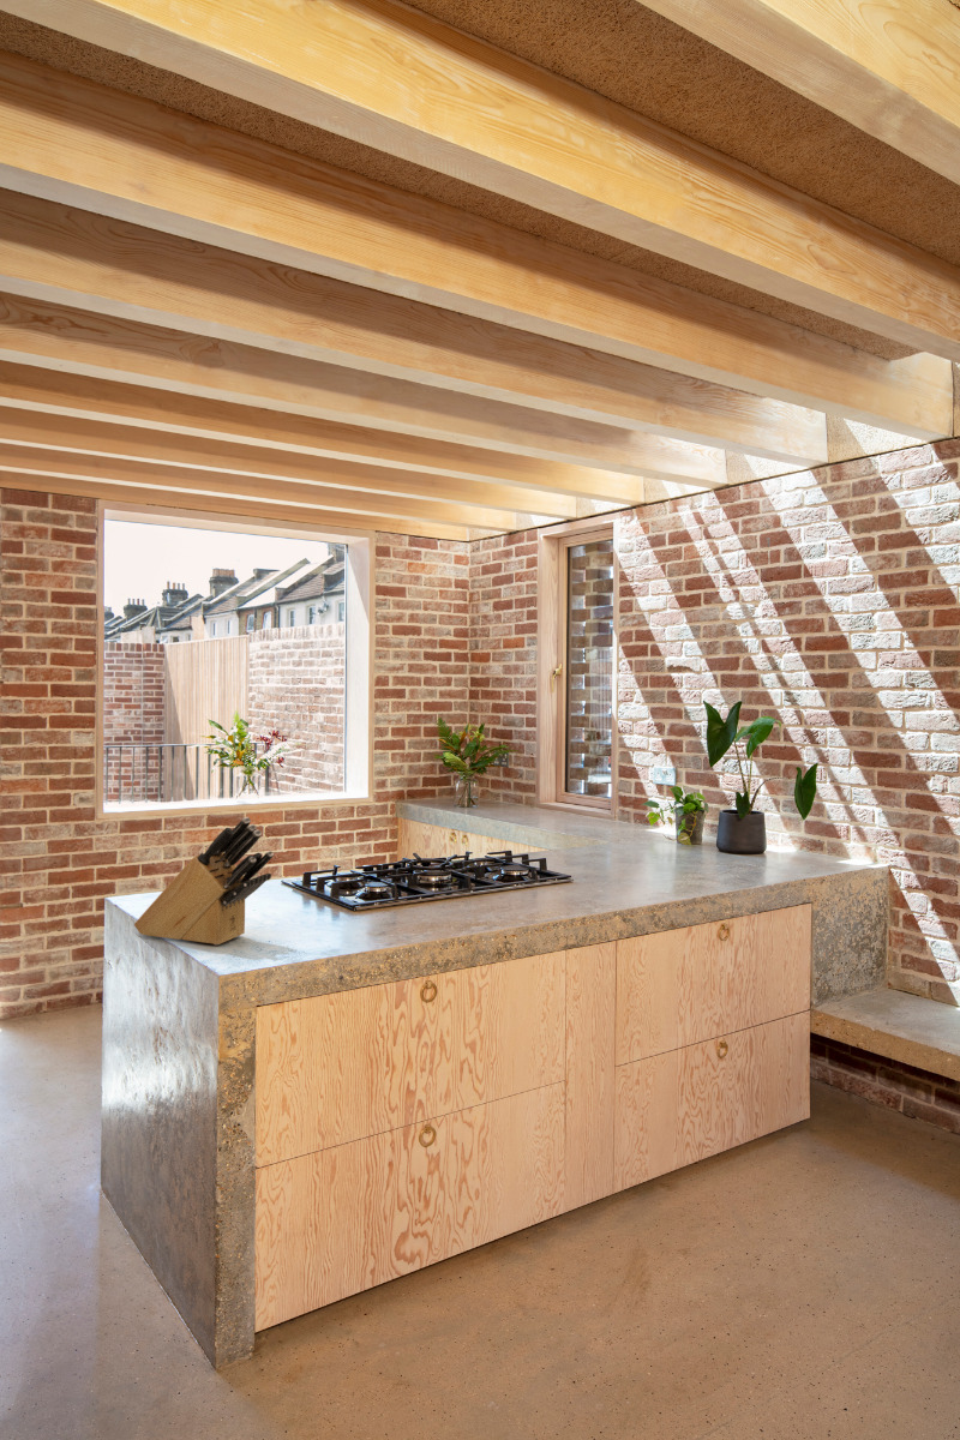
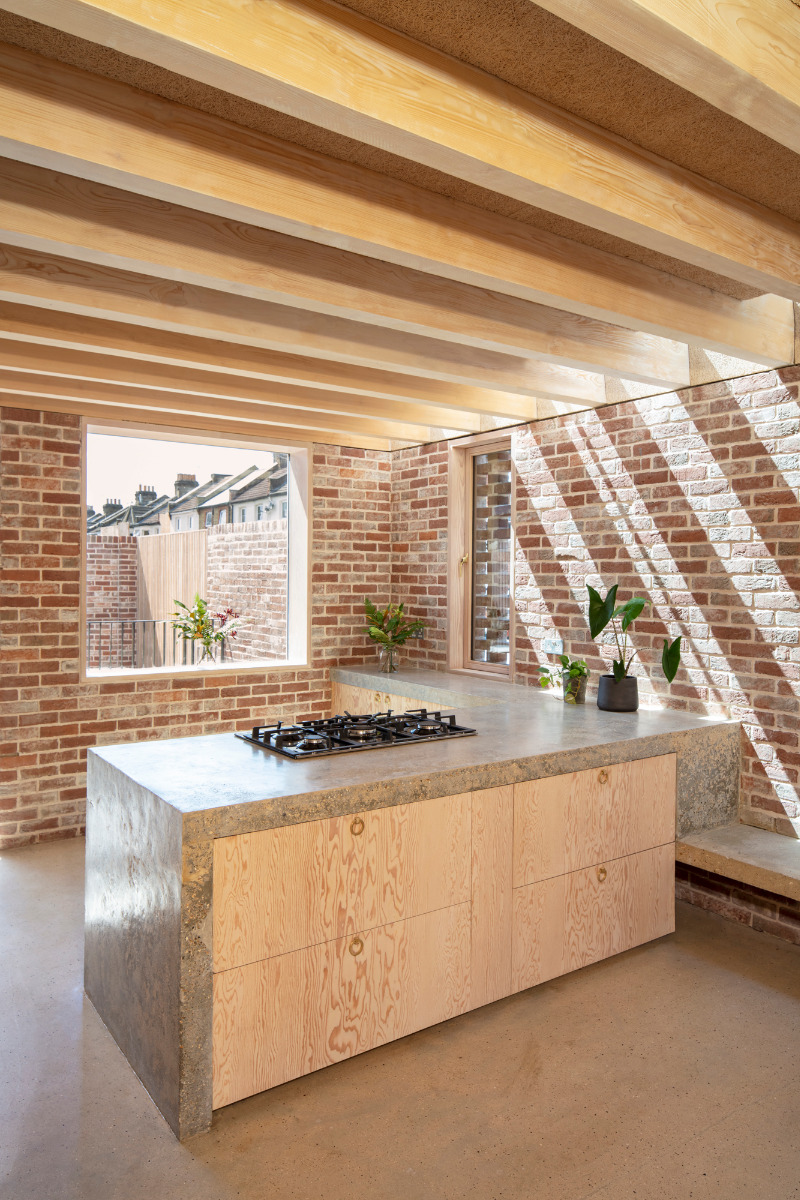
- knife block (204, 876)
